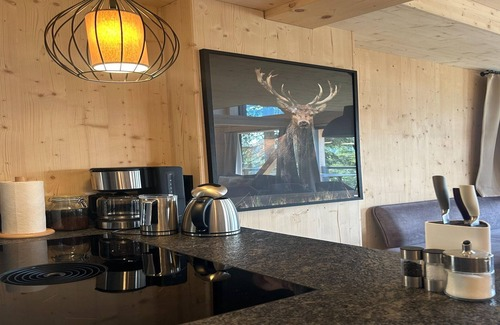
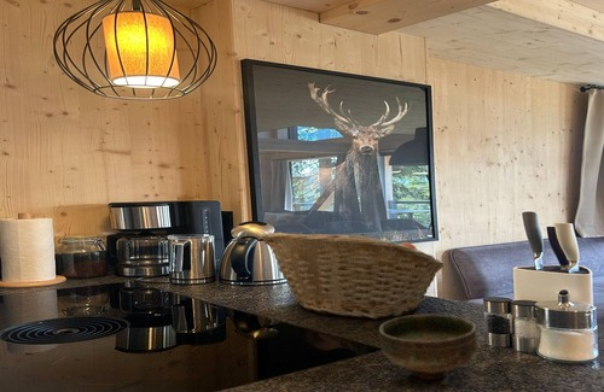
+ bowl (428, 349)
+ fruit basket (349, 265)
